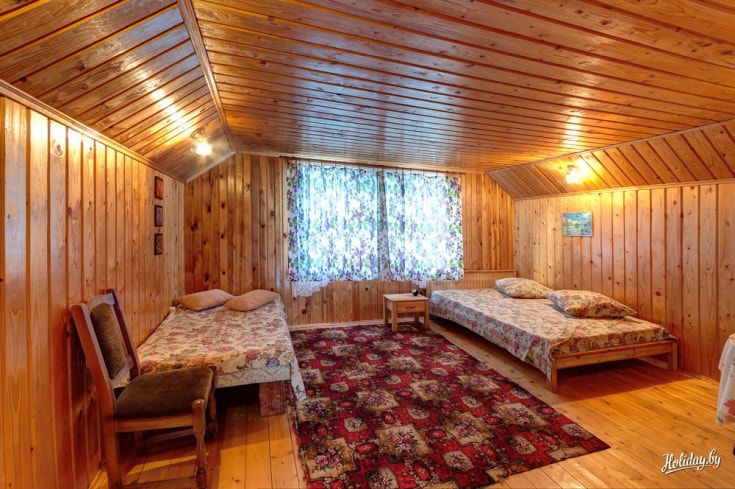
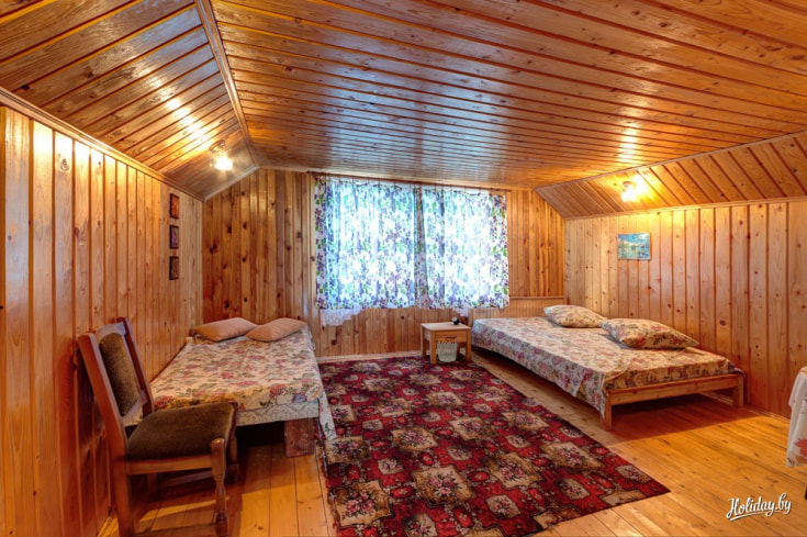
+ wastebasket (447, 347)
